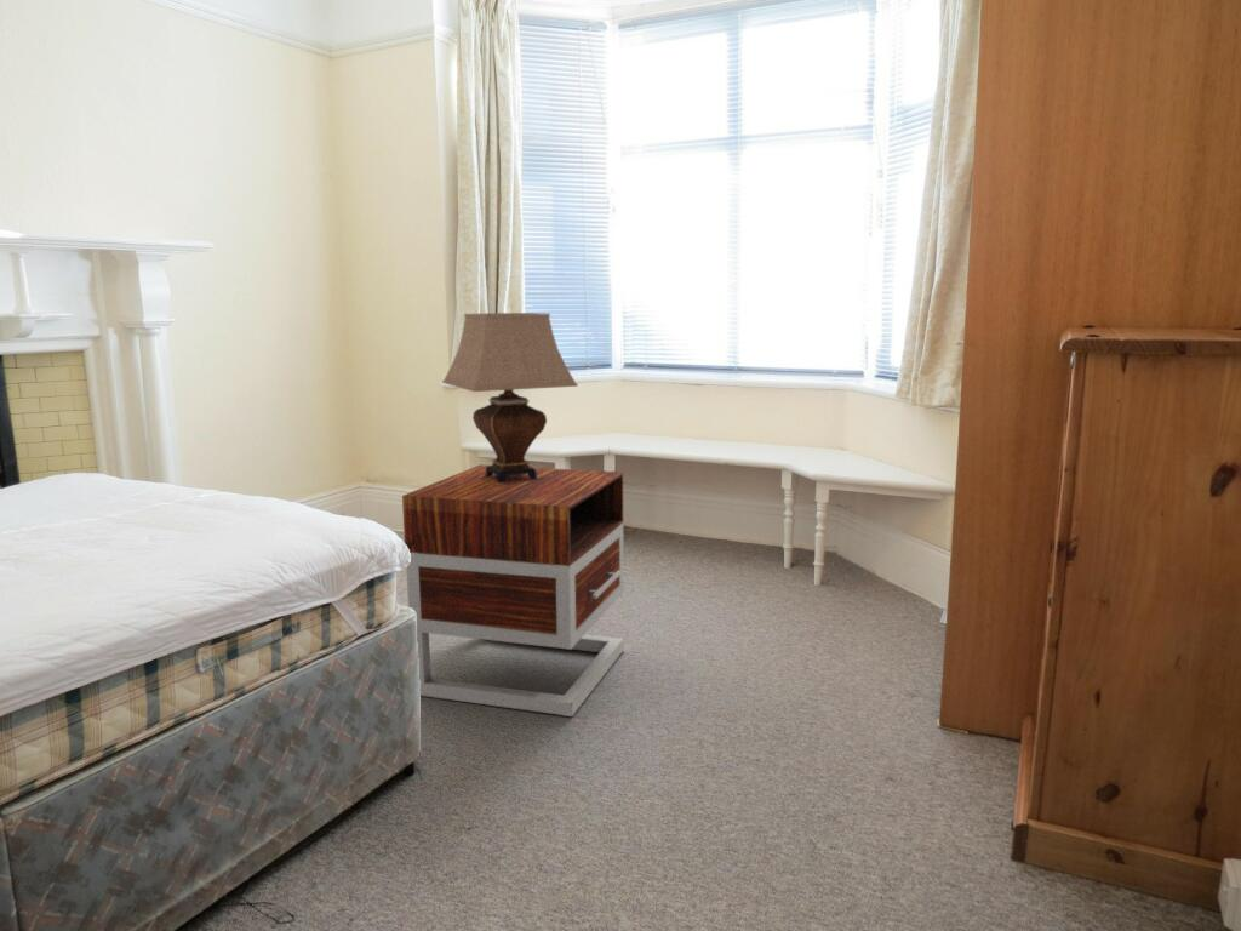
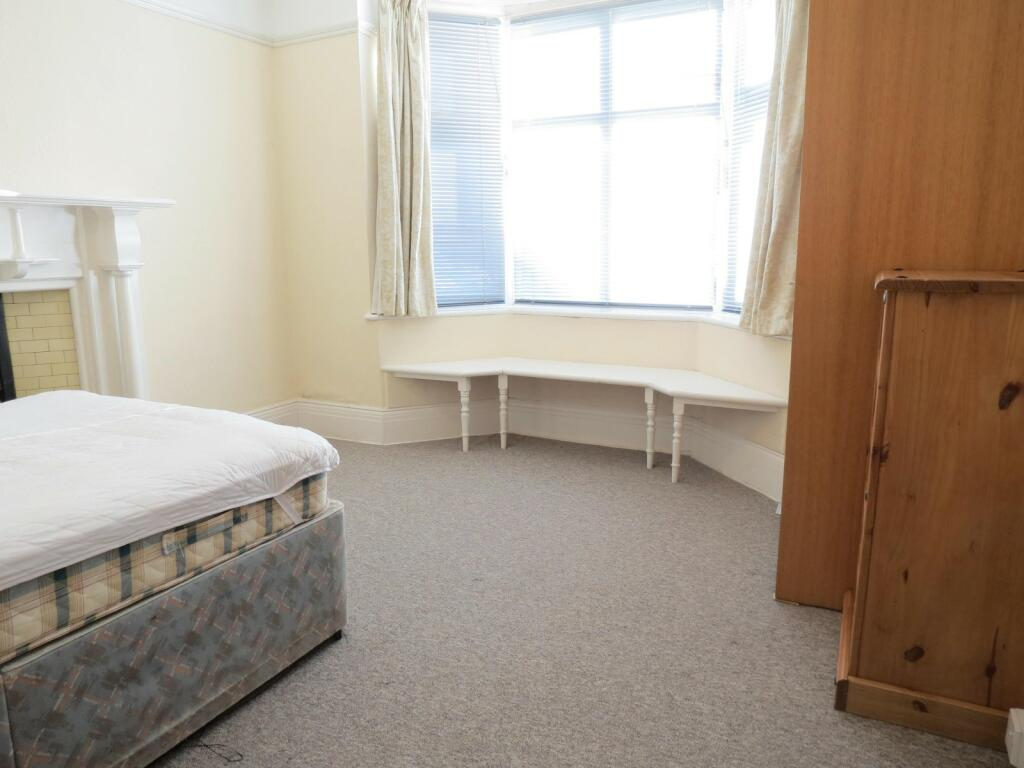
- nightstand (526, 579)
- table lamp (508, 395)
